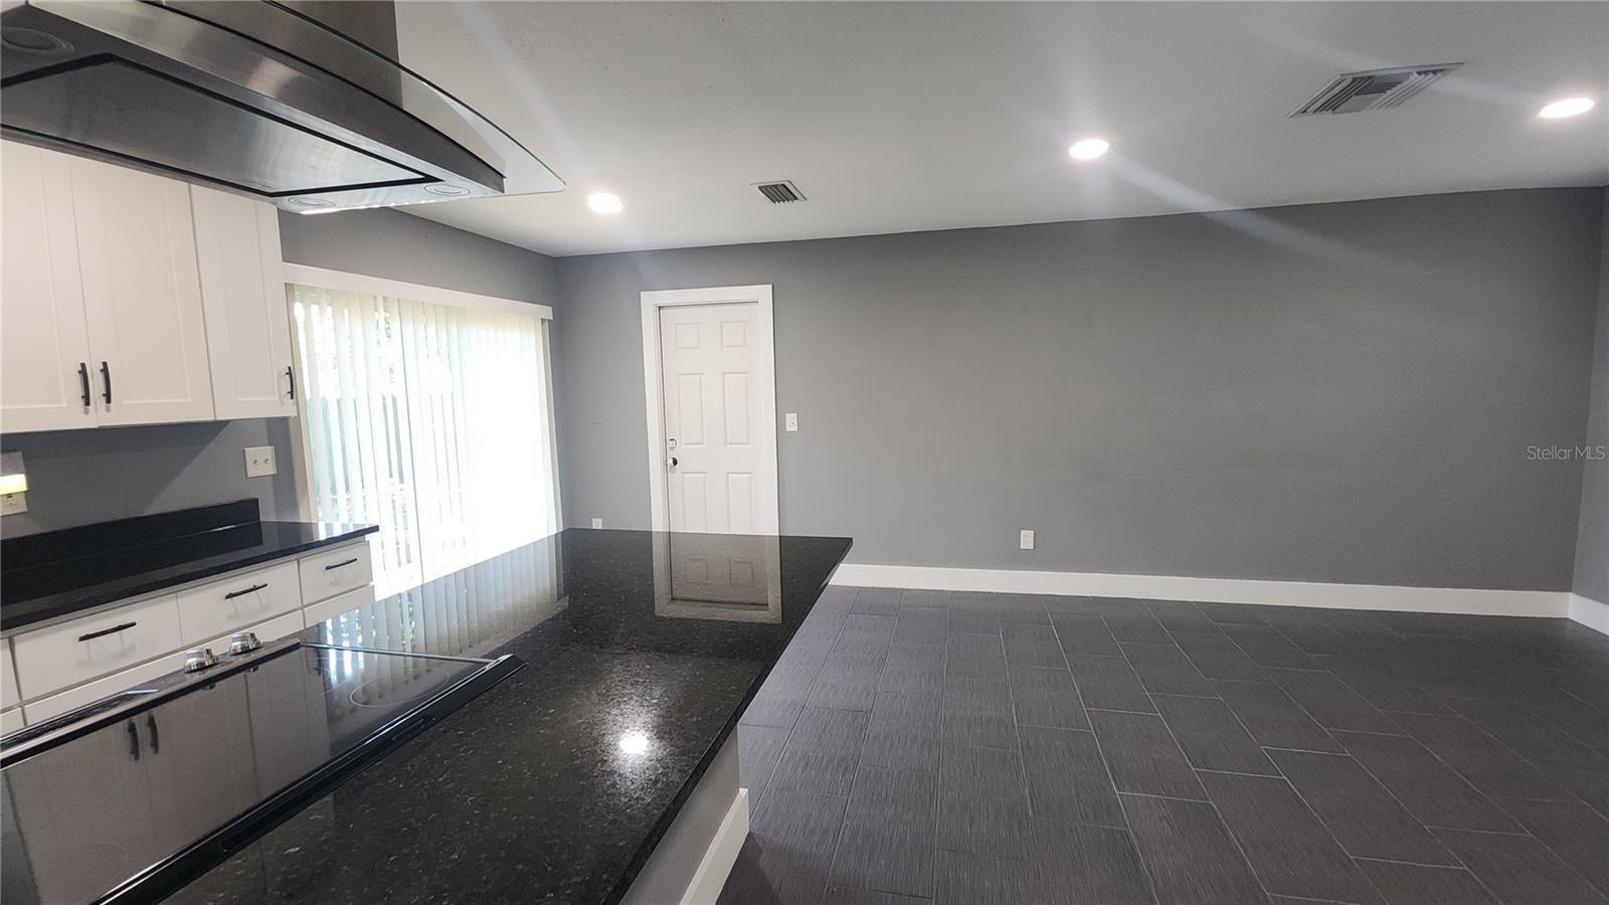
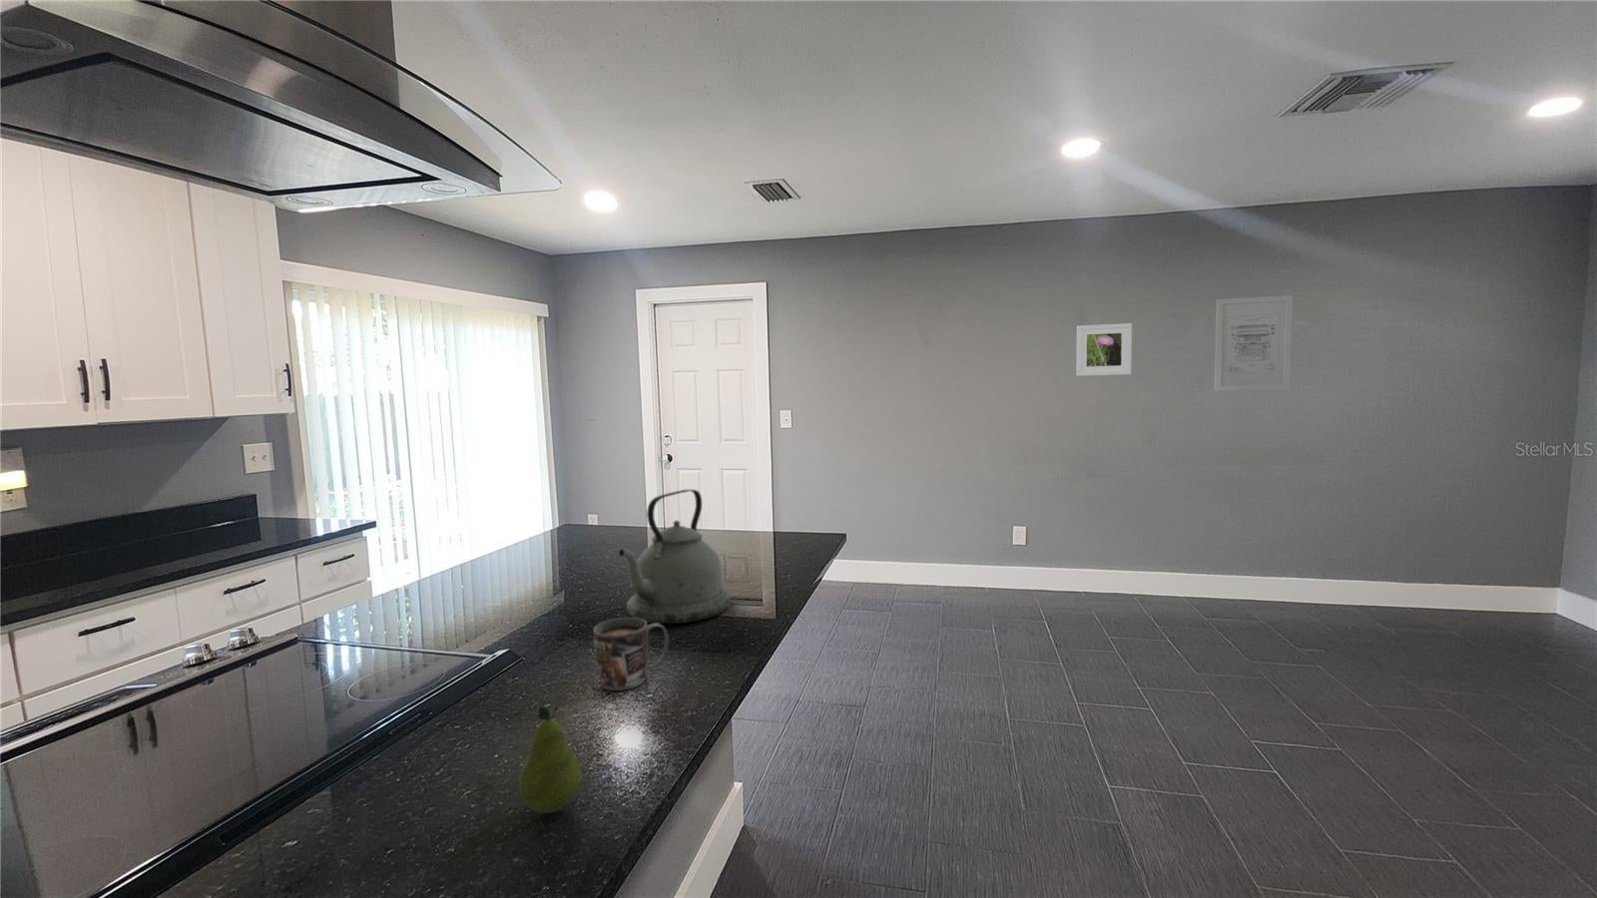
+ kettle (676, 550)
+ wall art (1253, 343)
+ mug (633, 650)
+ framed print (1103, 349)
+ fruit (548, 757)
